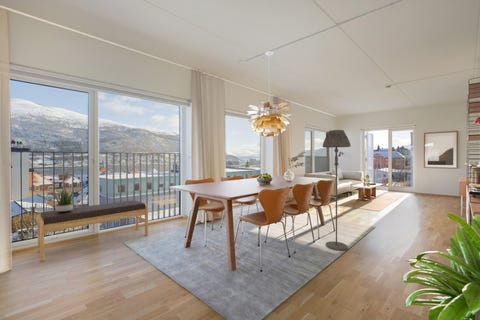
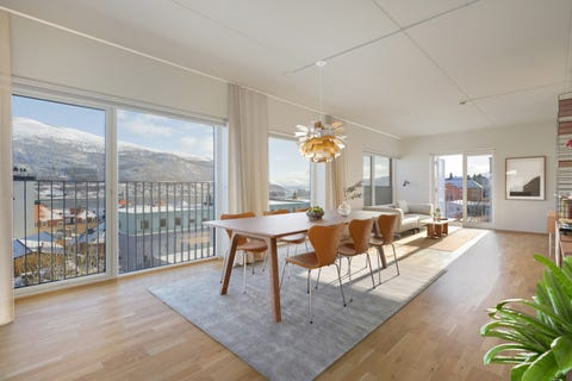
- bench (97, 222)
- floor lamp (336, 188)
- potted plant (64, 199)
